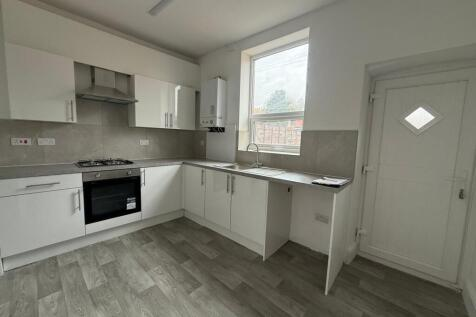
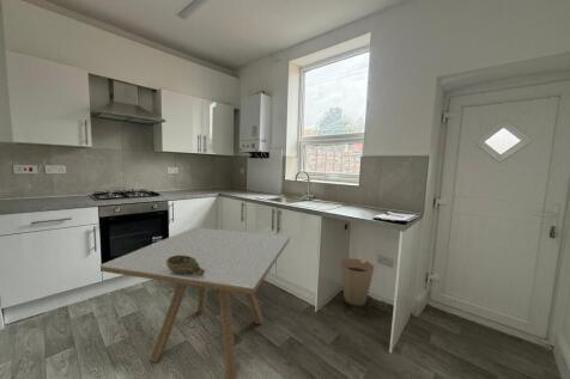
+ dining table (214, 288)
+ decorative bowl (187, 264)
+ trash can (356, 282)
